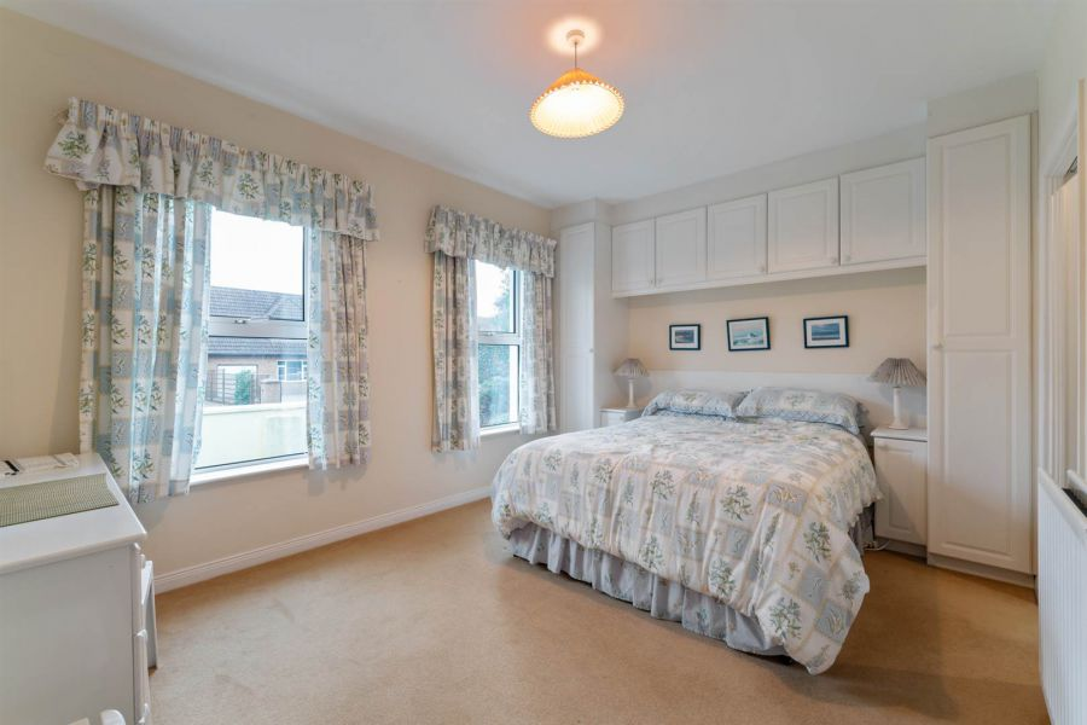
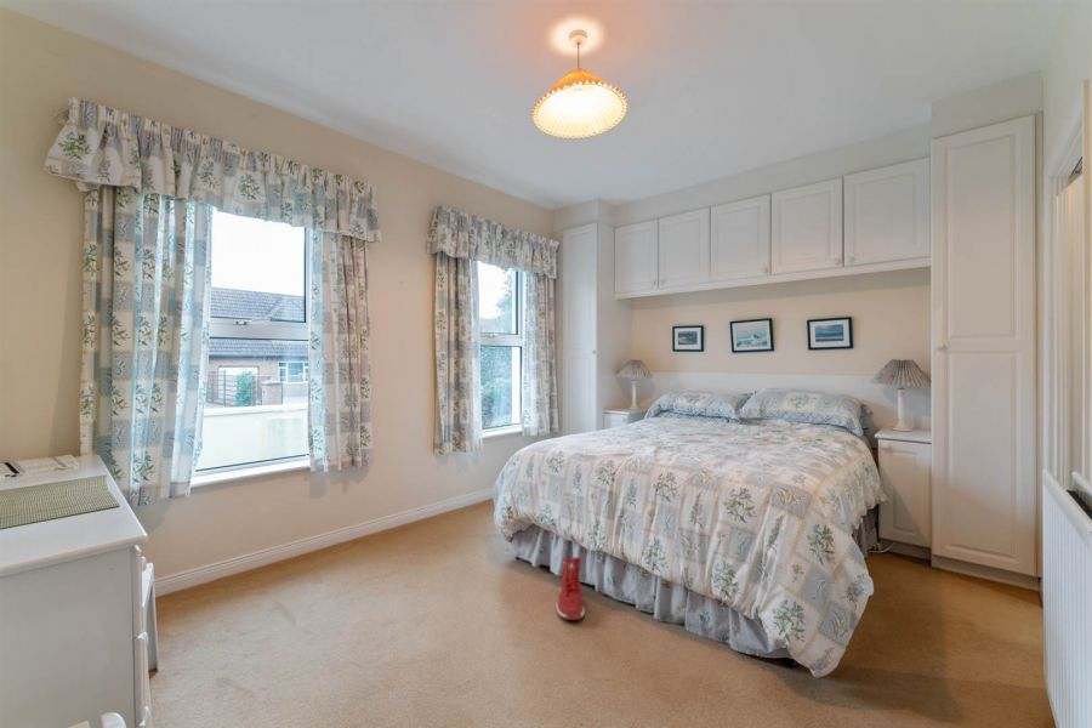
+ sneaker (570, 582)
